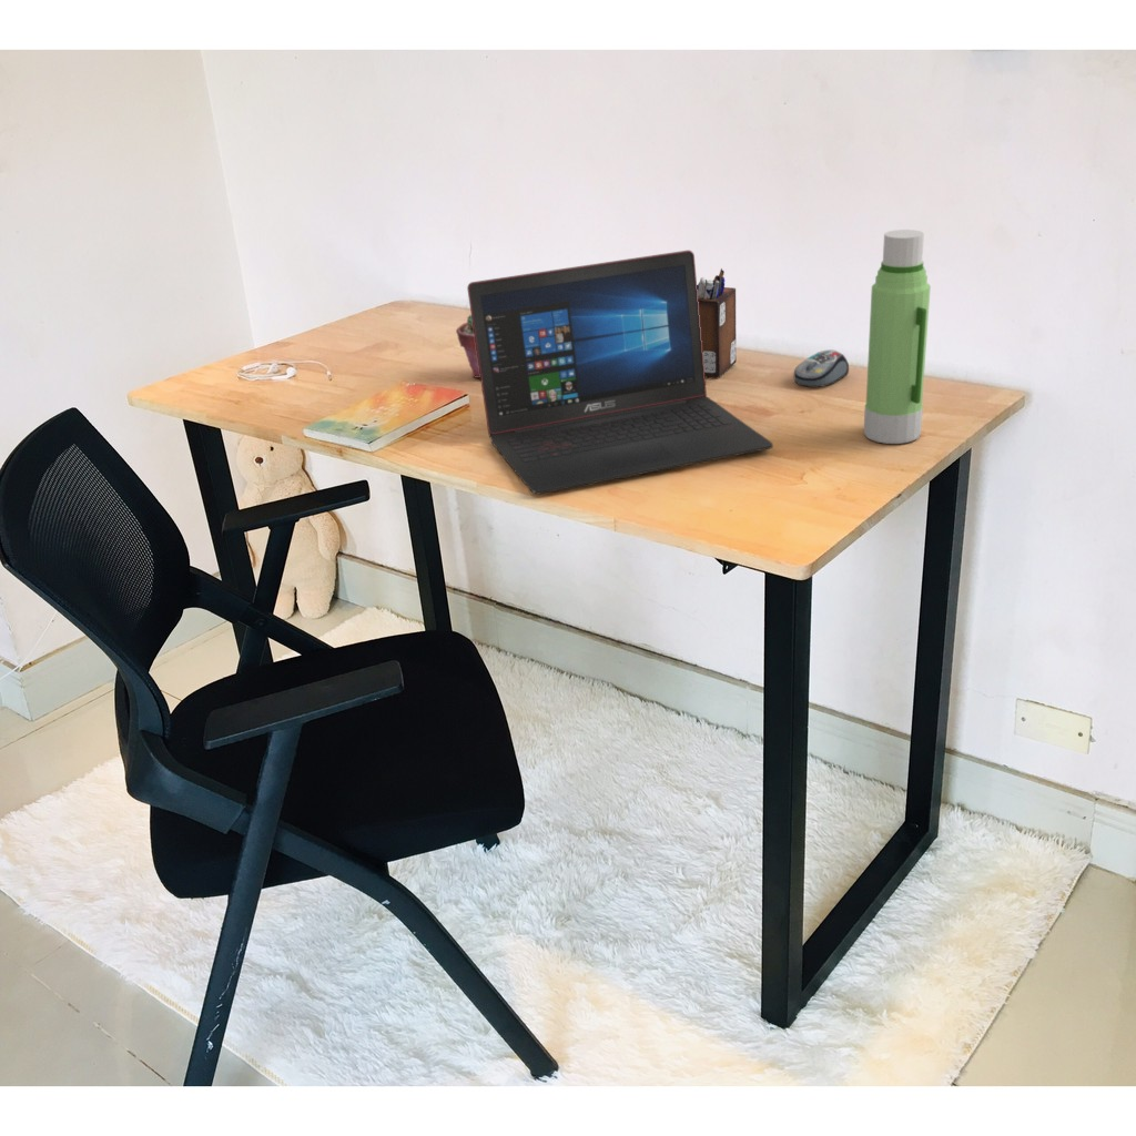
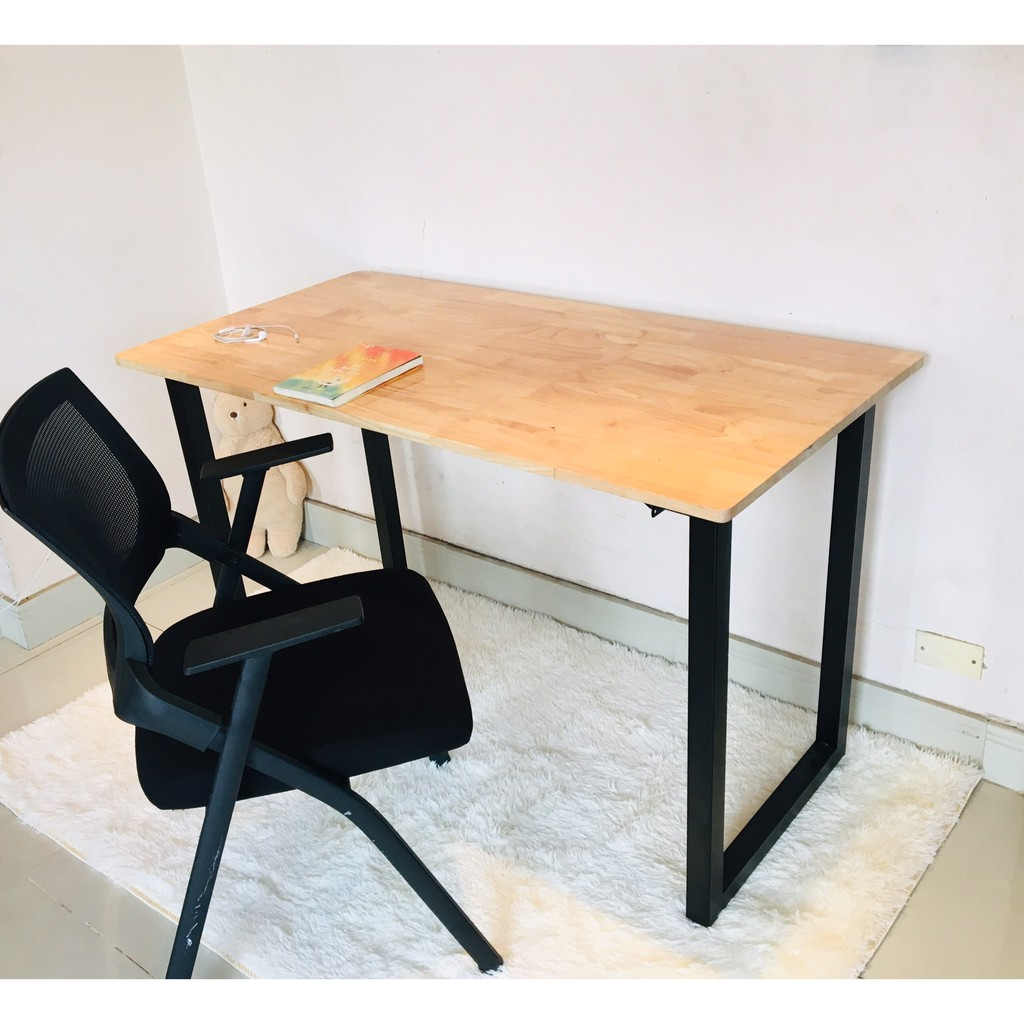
- laptop (618, 366)
- computer mouse (821, 366)
- water bottle (897, 338)
- potted succulent (475, 343)
- desk organizer (699, 314)
